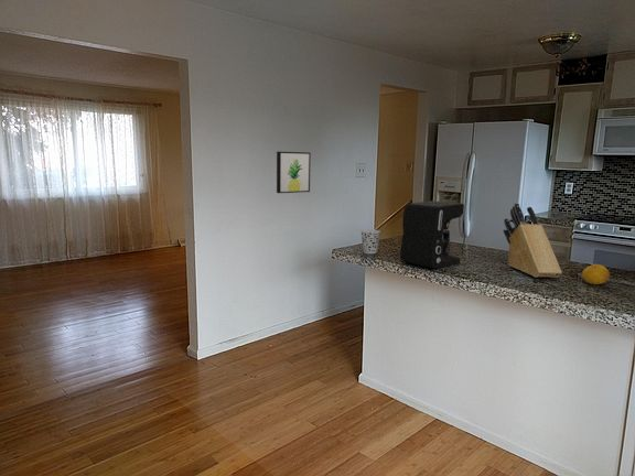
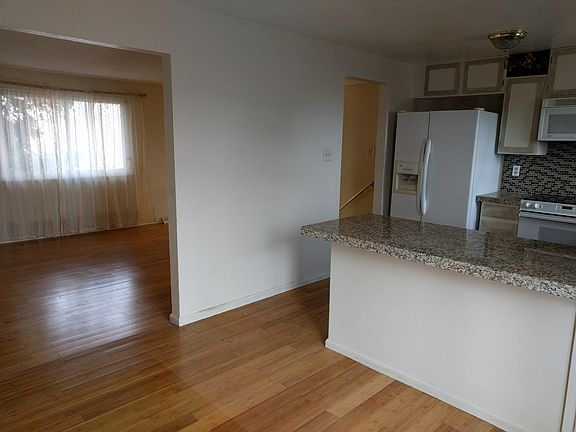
- coffee maker (434, 232)
- fruit (595, 273)
- wall art (293, 172)
- knife block (530, 237)
- cup (369, 241)
